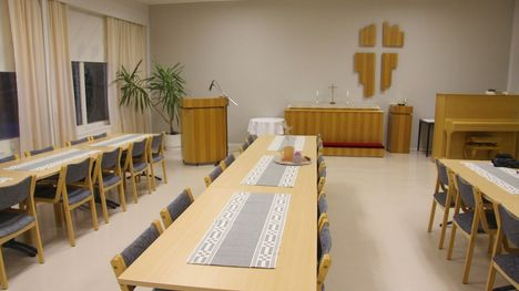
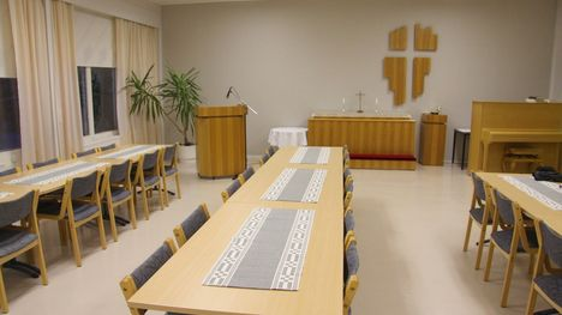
- tea set (288, 139)
